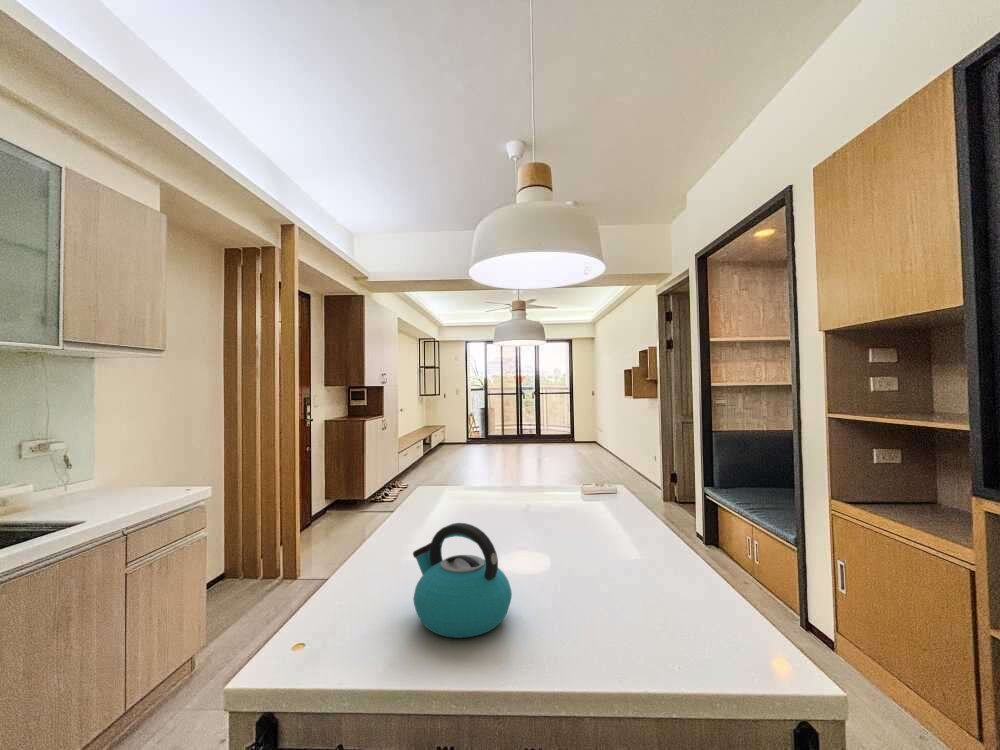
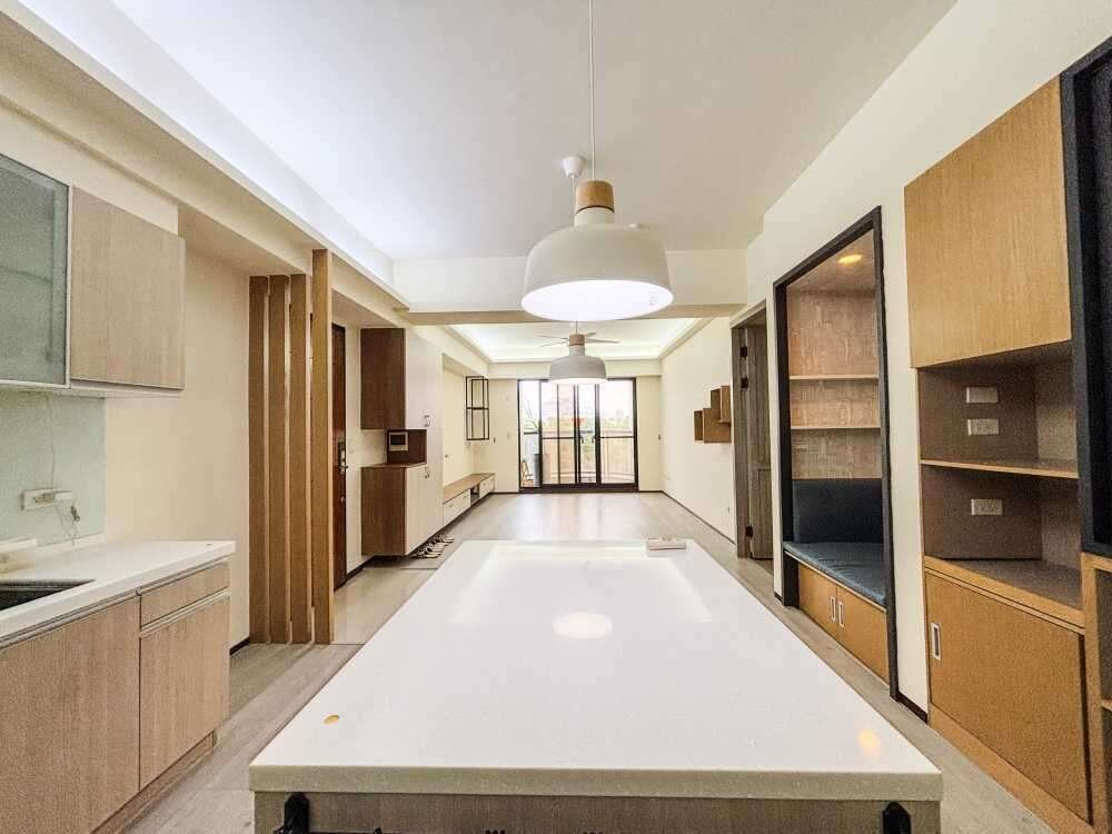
- kettle (456, 569)
